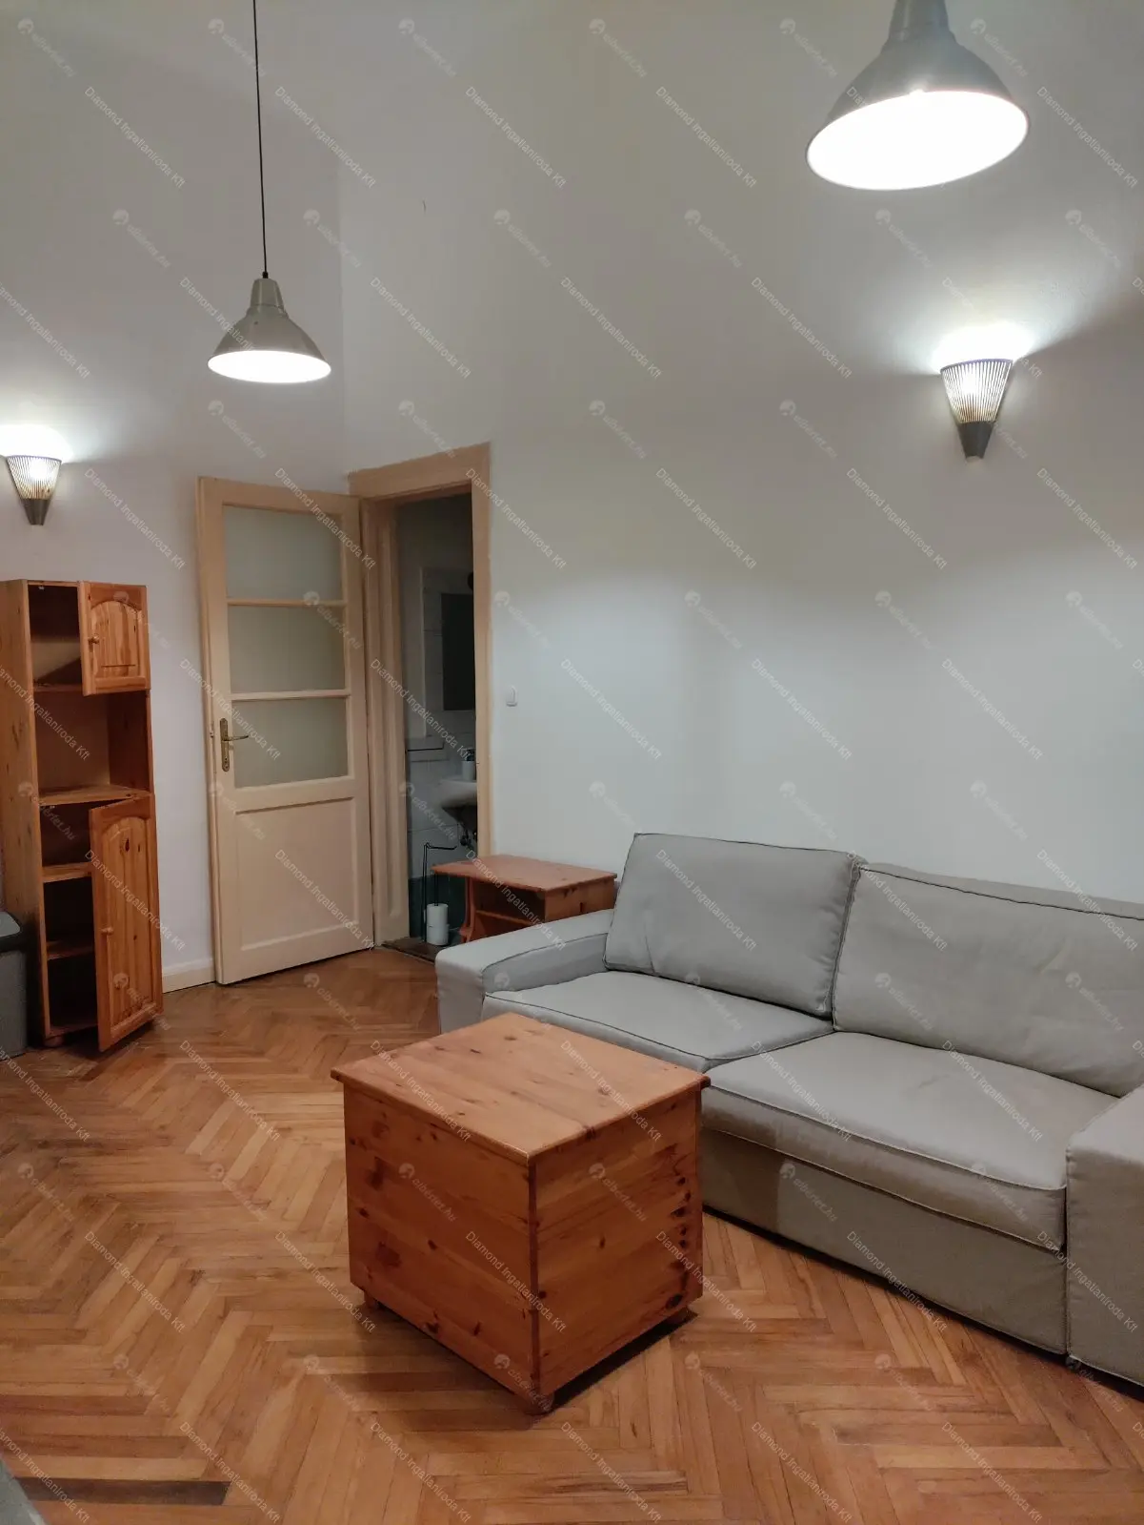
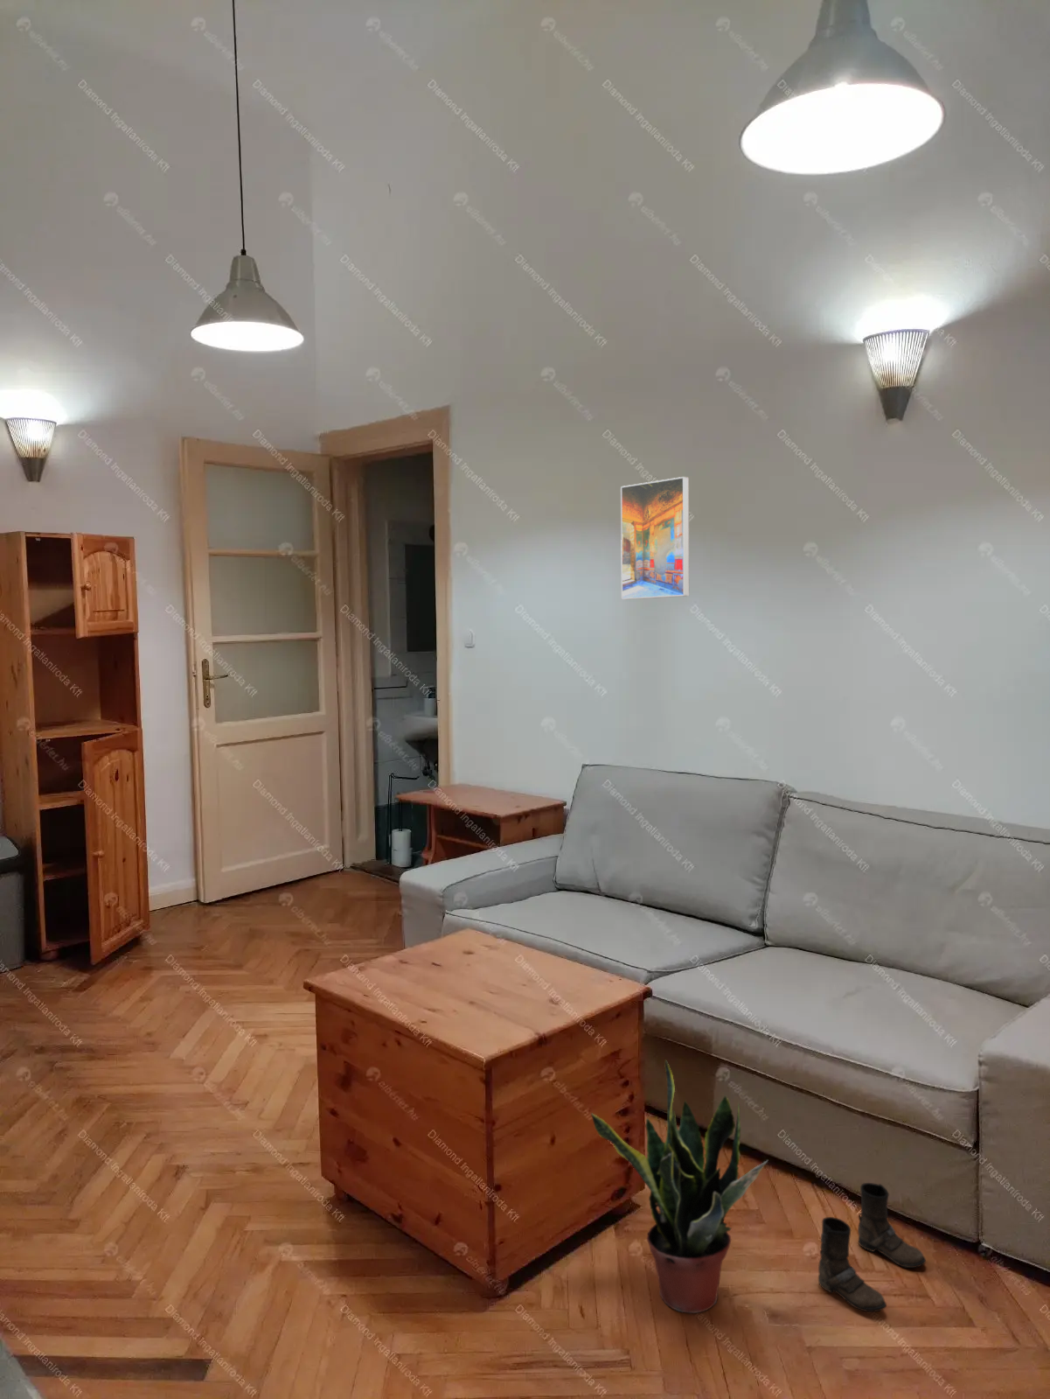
+ boots (871, 1245)
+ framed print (654, 540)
+ potted plant (677, 1189)
